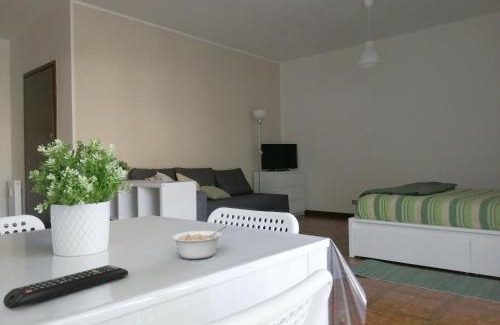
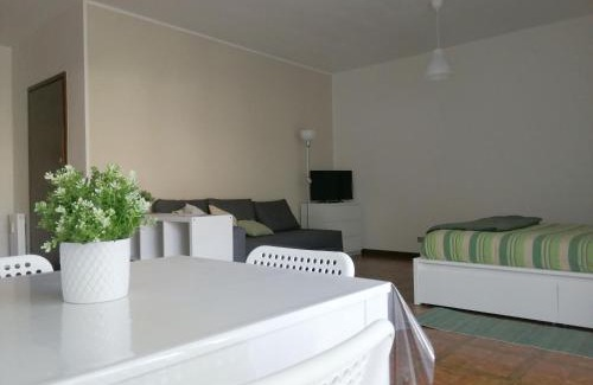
- legume (198, 242)
- remote control (72, 283)
